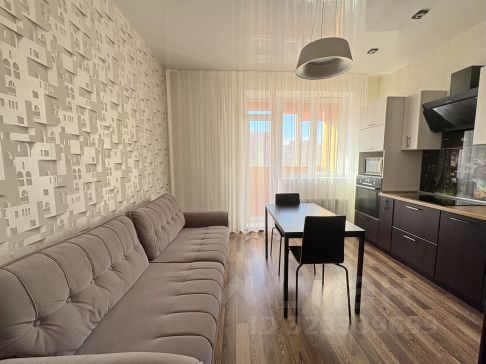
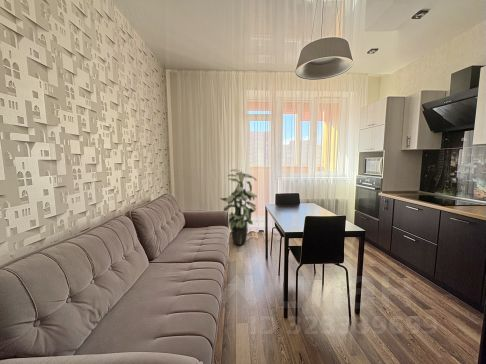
+ indoor plant (238, 206)
